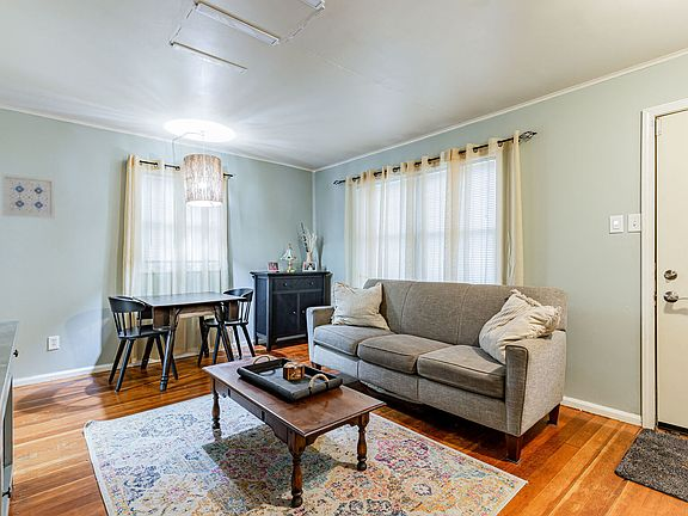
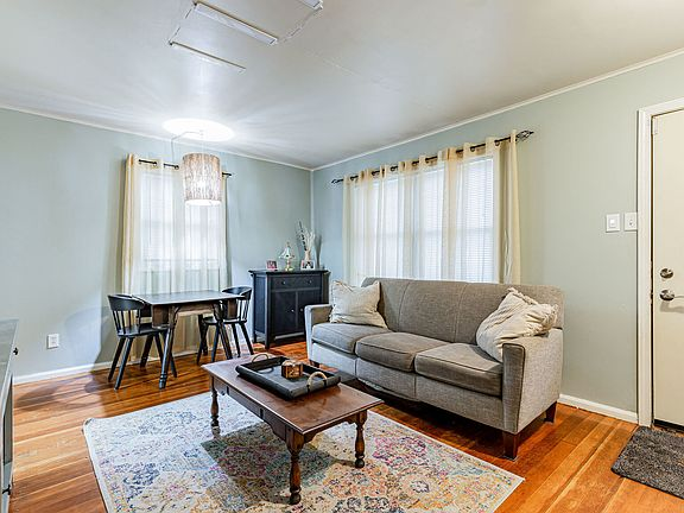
- wall art (29, 196)
